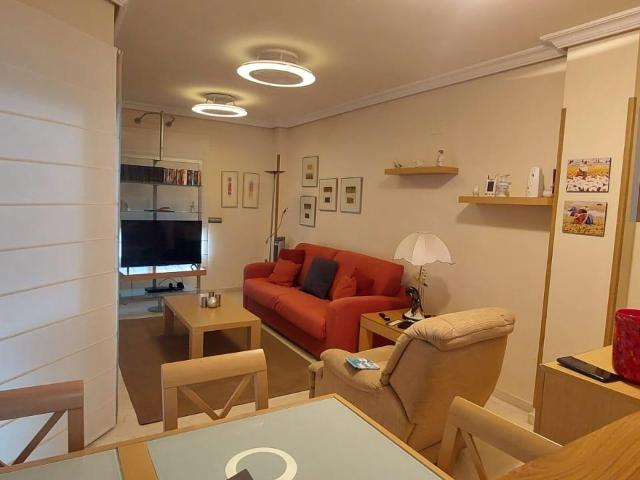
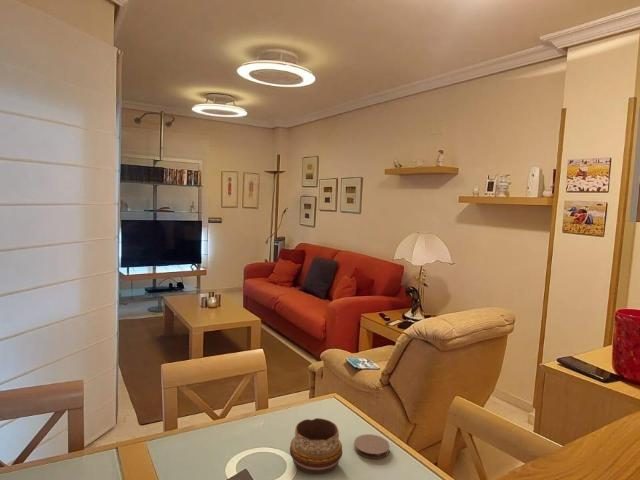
+ coaster (371, 446)
+ decorative bowl (316, 445)
